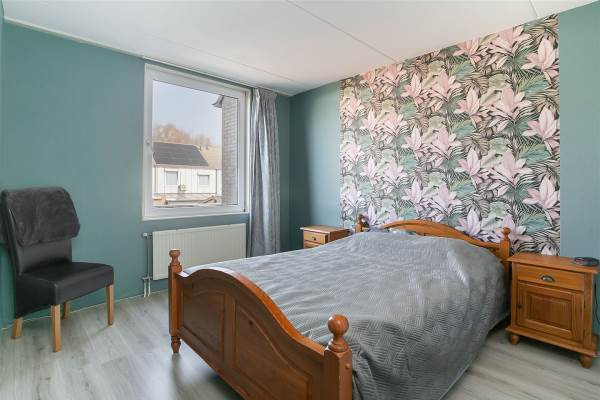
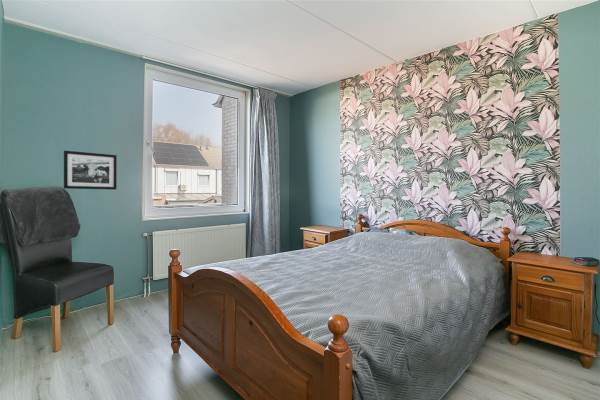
+ picture frame (91, 171)
